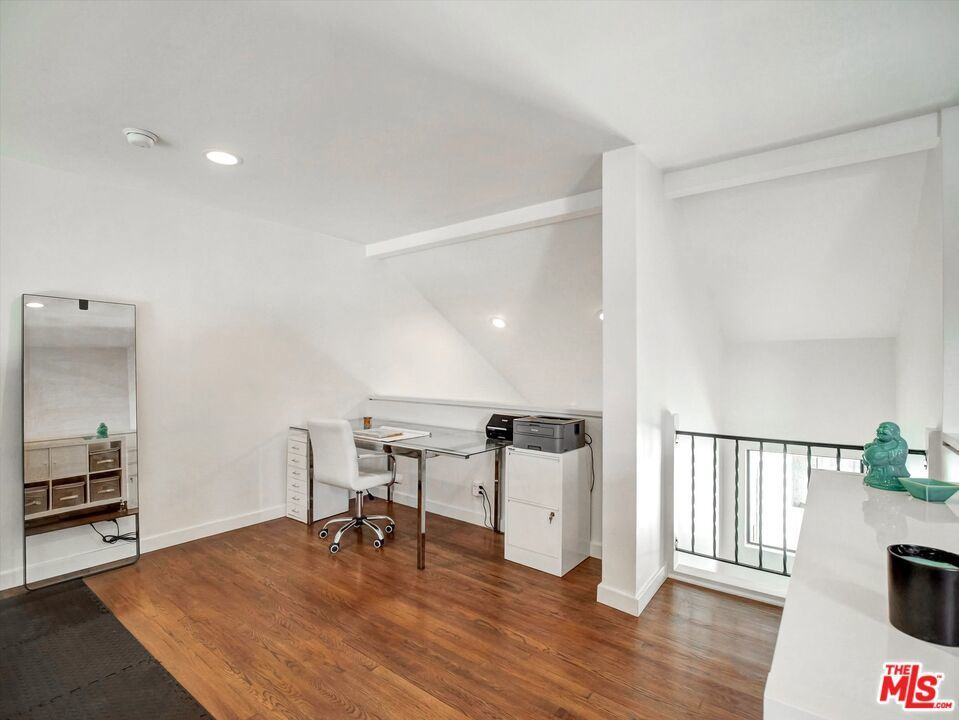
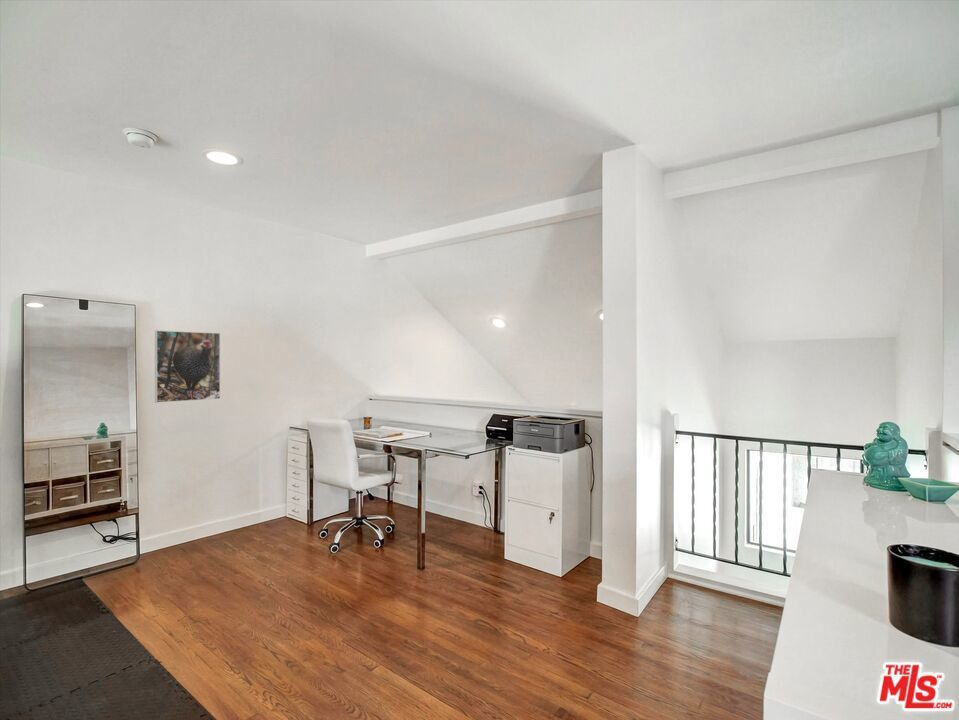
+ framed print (188, 366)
